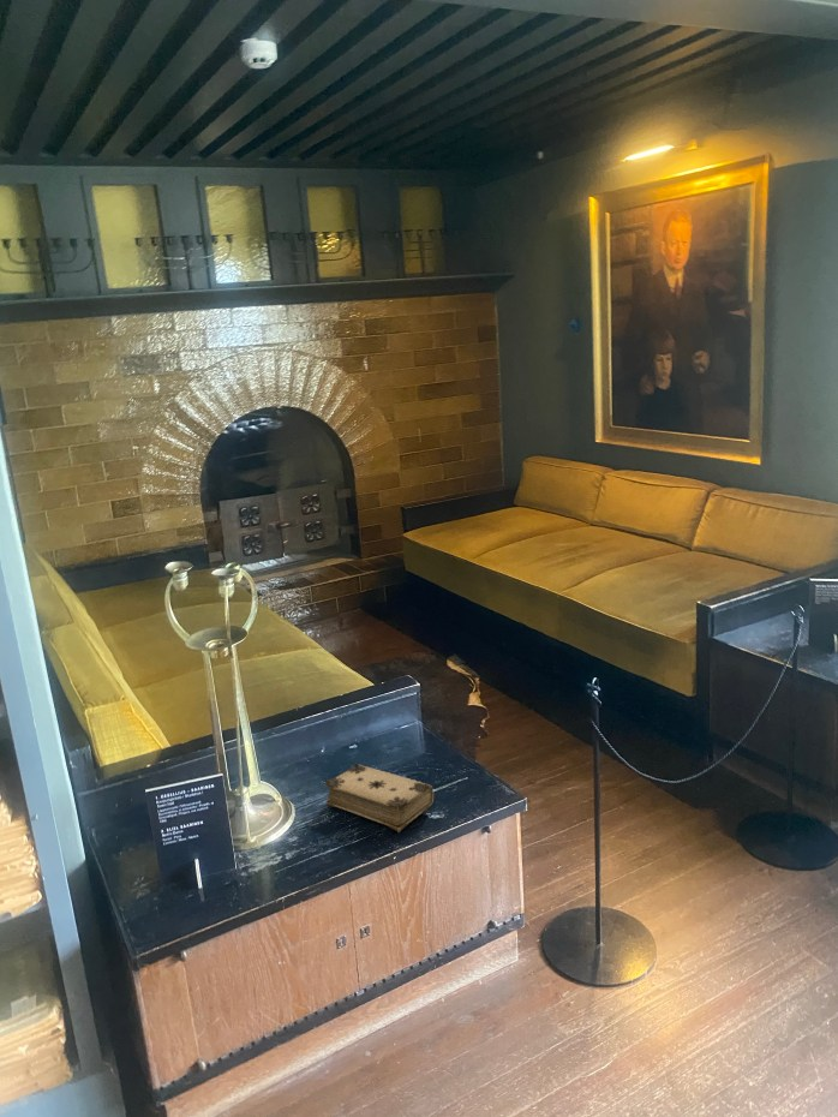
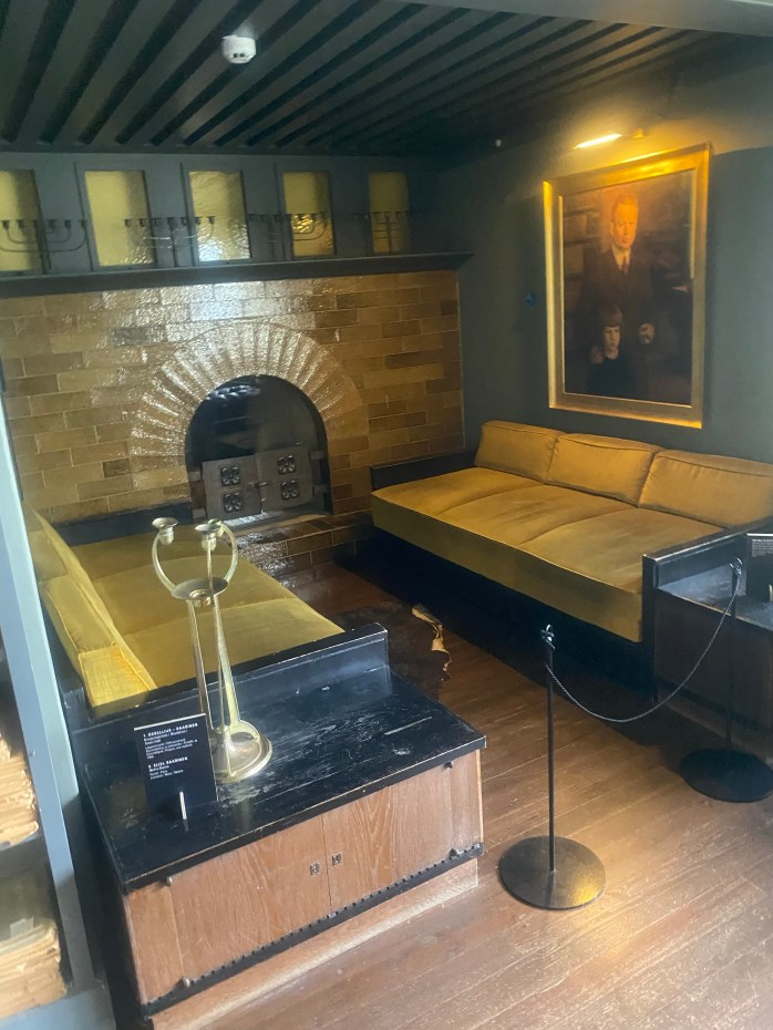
- book (378, 793)
